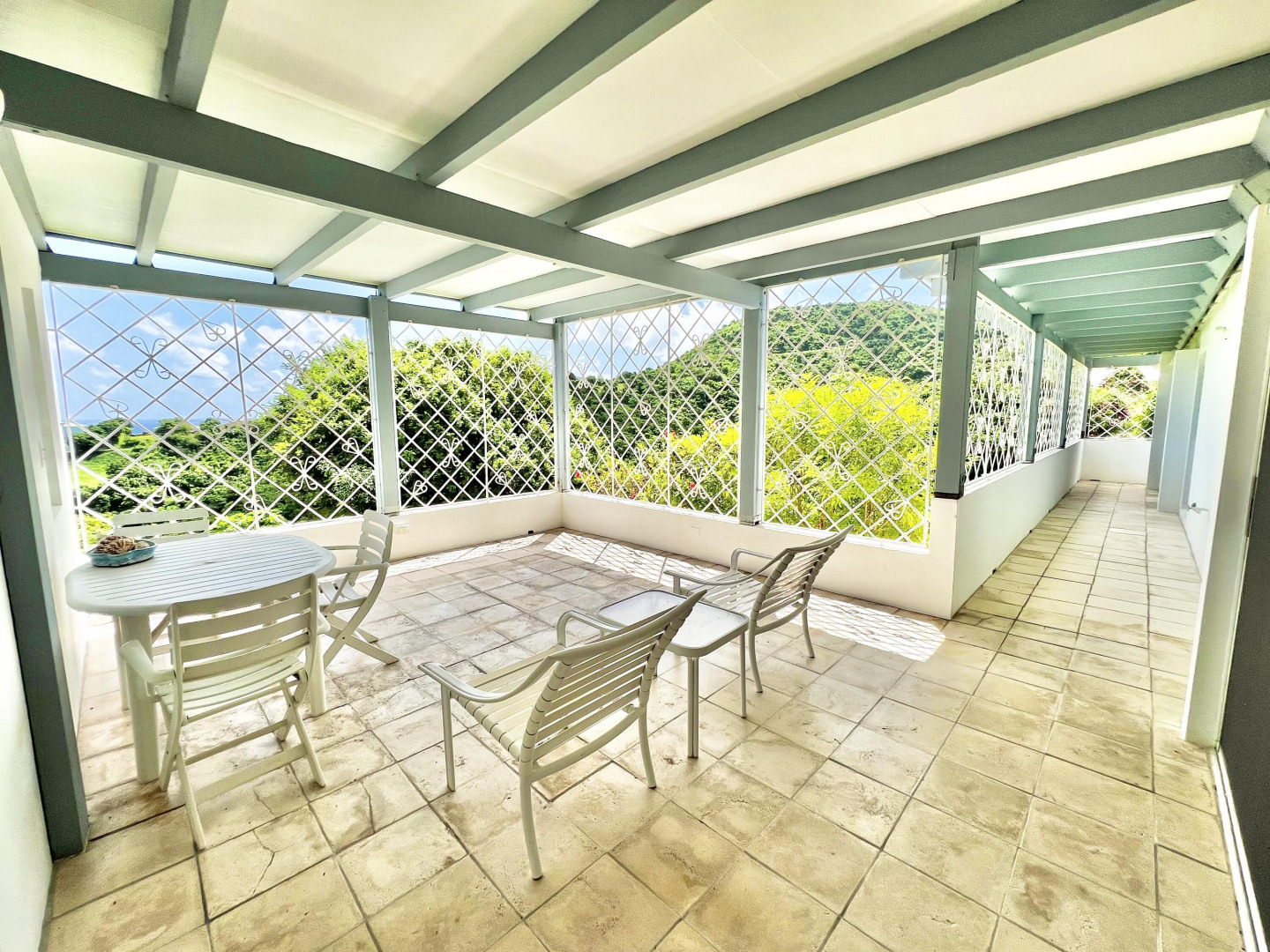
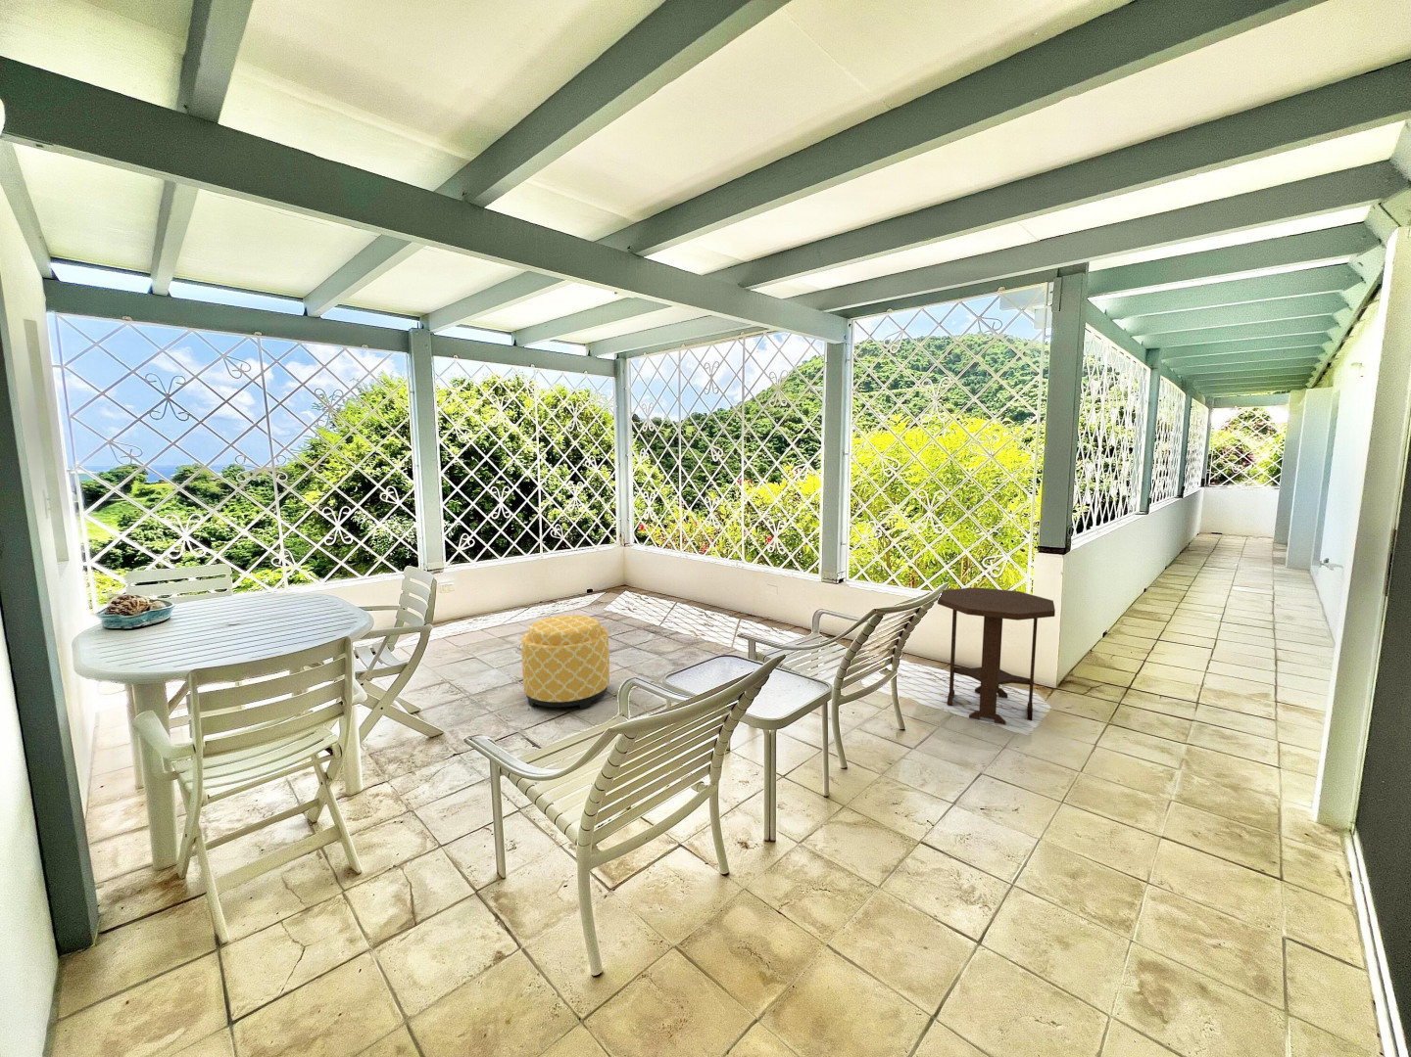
+ ottoman (567, 658)
+ side table (992, 653)
